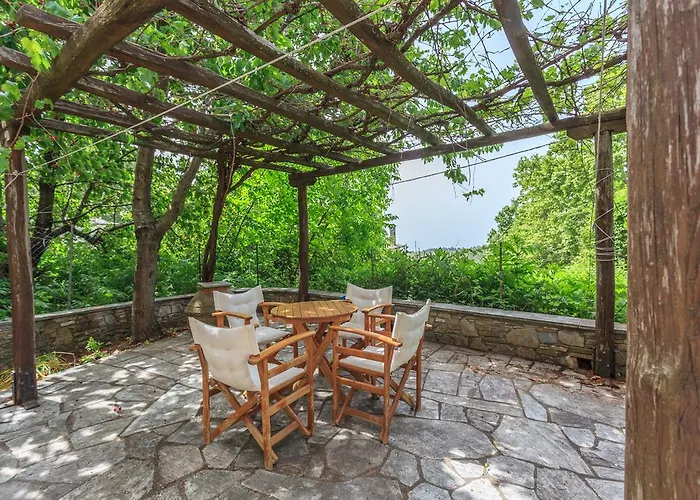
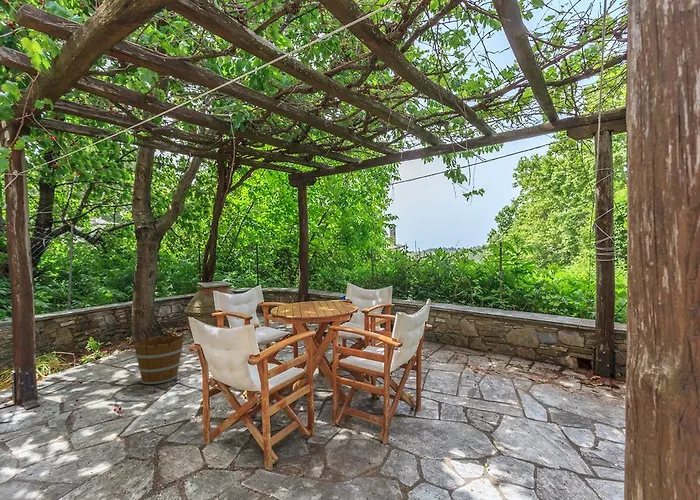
+ bucket (160, 356)
